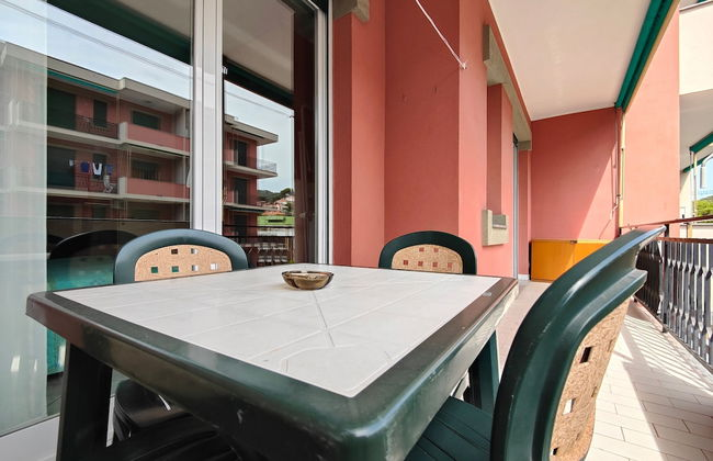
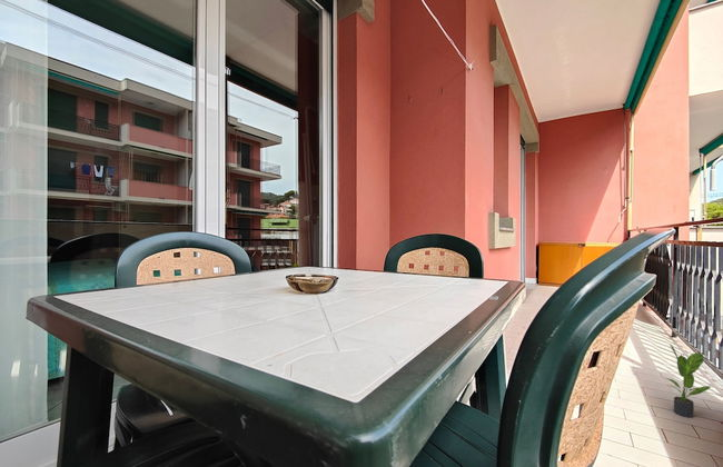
+ potted plant (690, 381)
